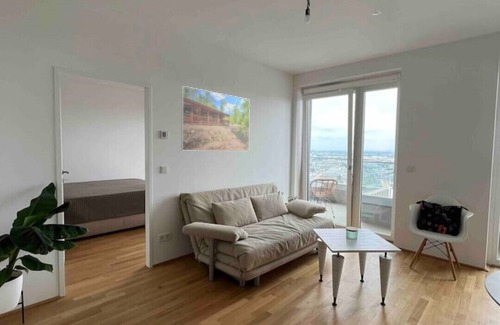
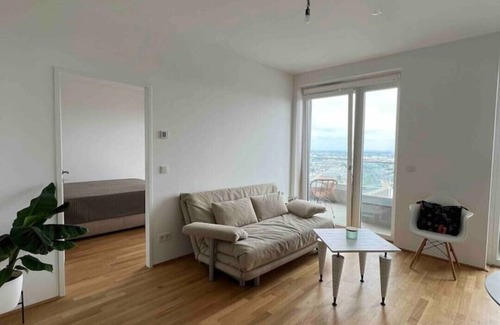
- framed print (218, 122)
